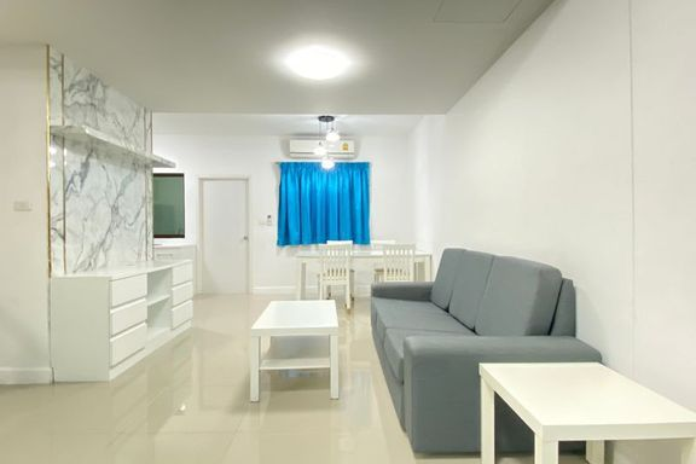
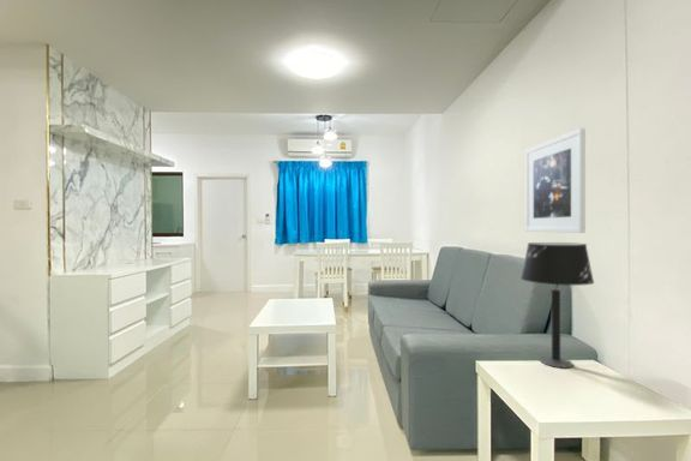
+ table lamp (555, 303)
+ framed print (551, 186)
